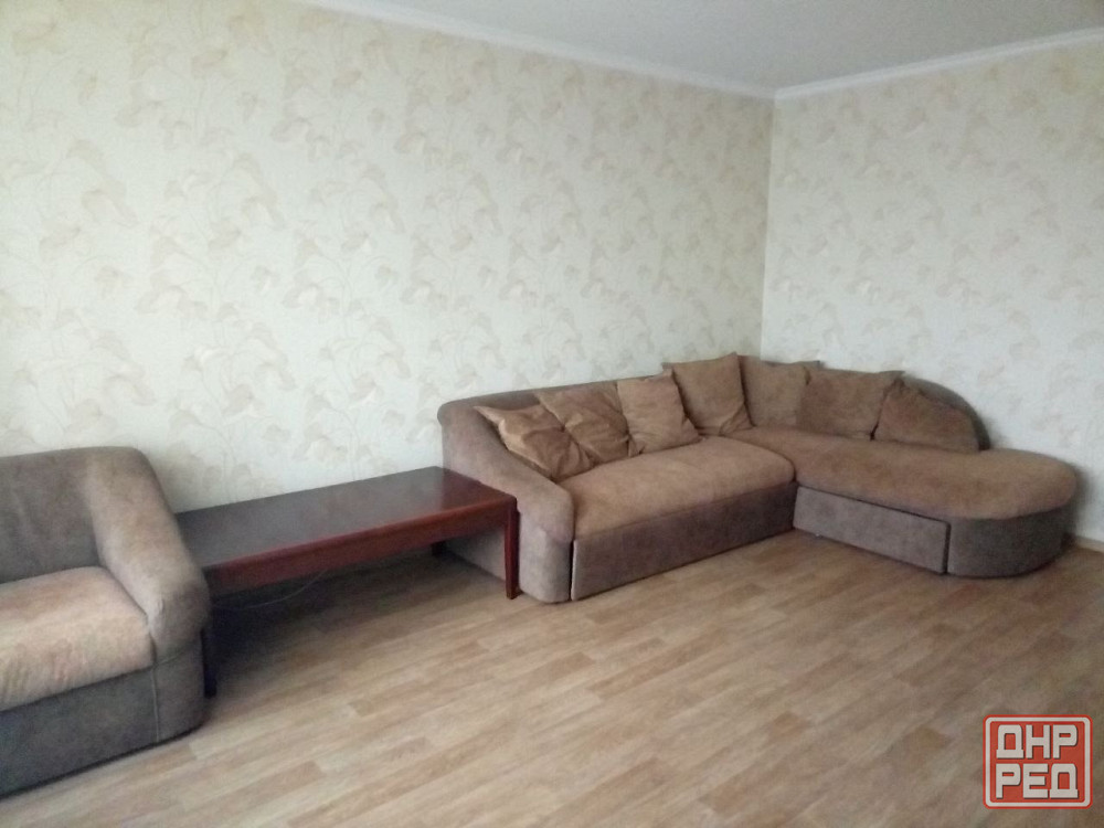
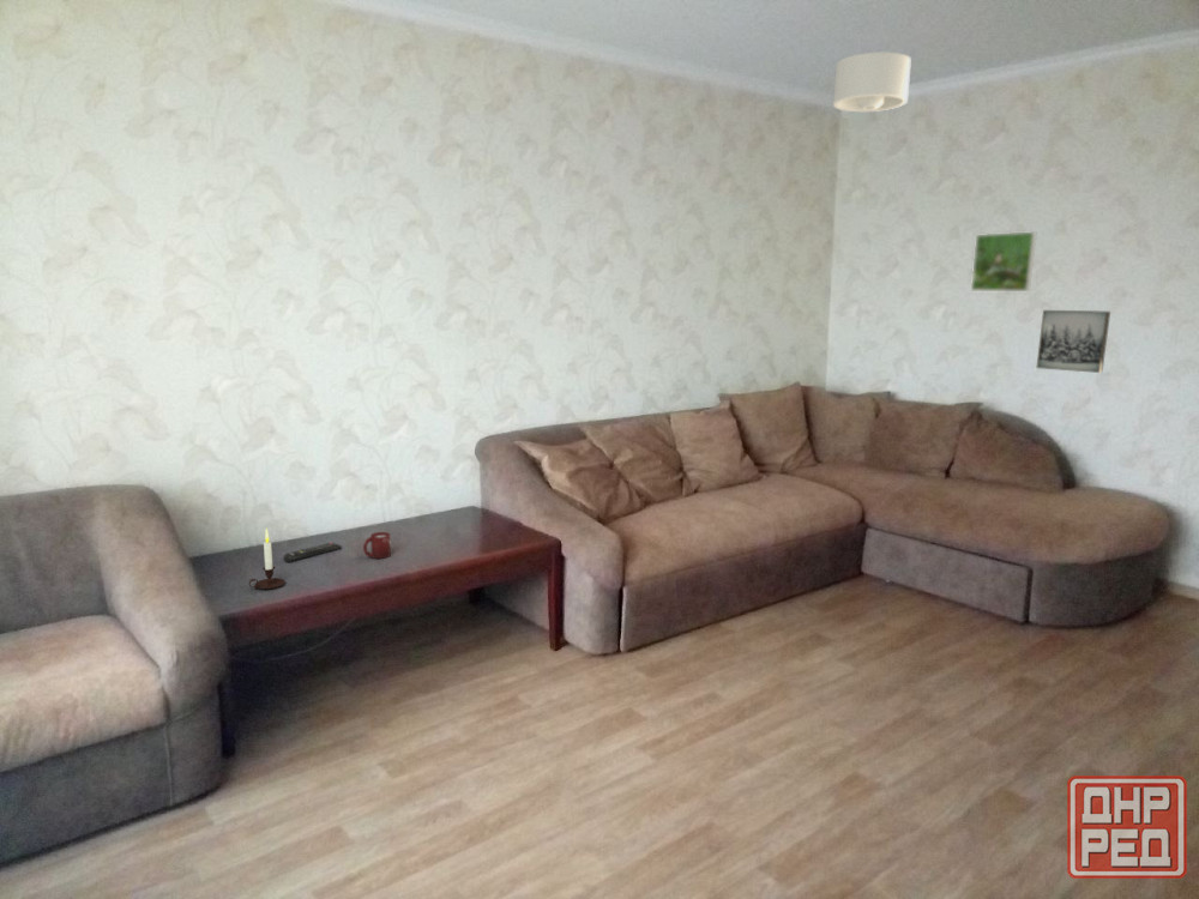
+ cup (376, 545)
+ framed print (1002, 263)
+ remote control (313, 551)
+ ceiling light (870, 85)
+ wall art (1072, 340)
+ candle (265, 557)
